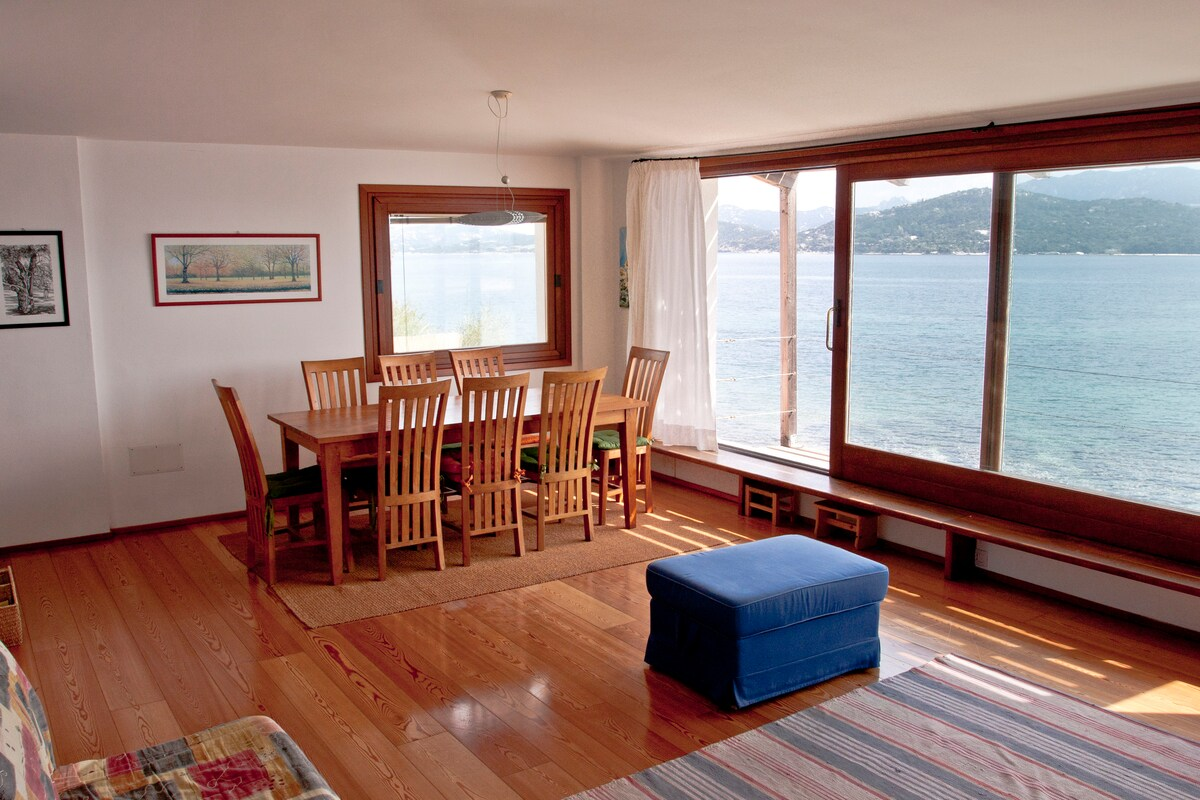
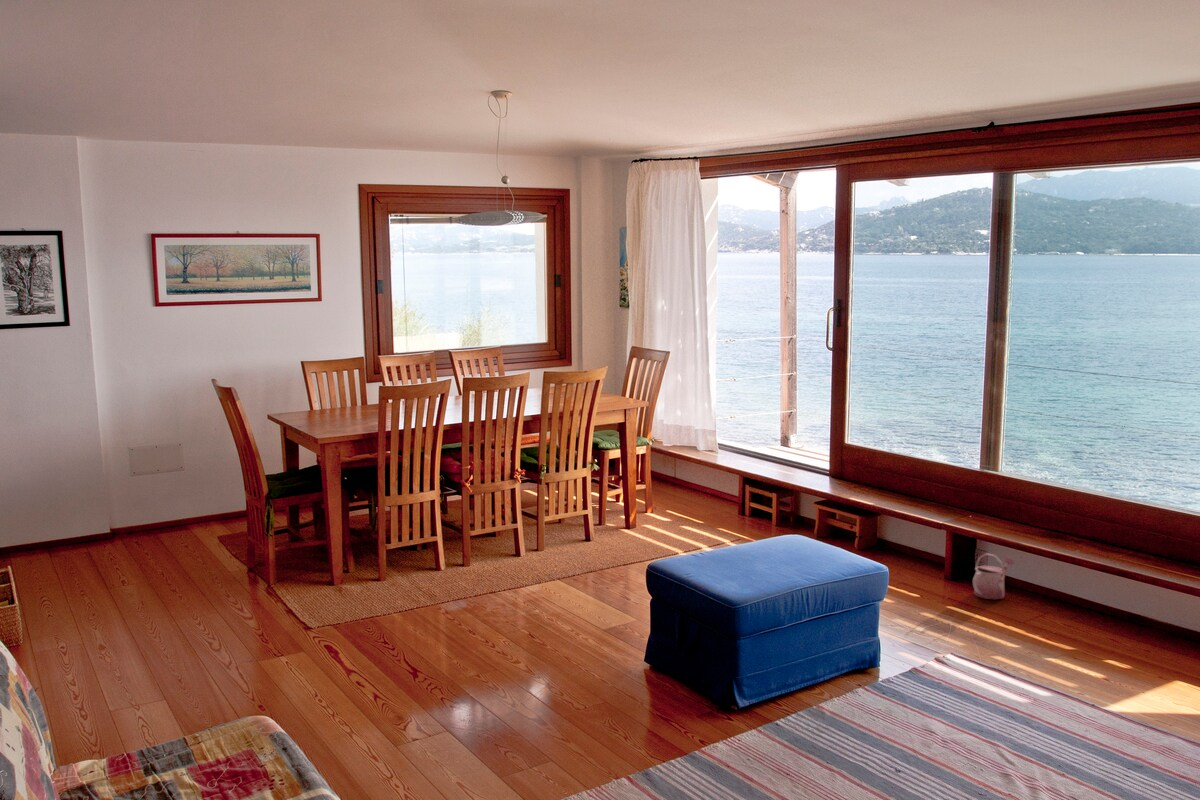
+ watering can (993, 573)
